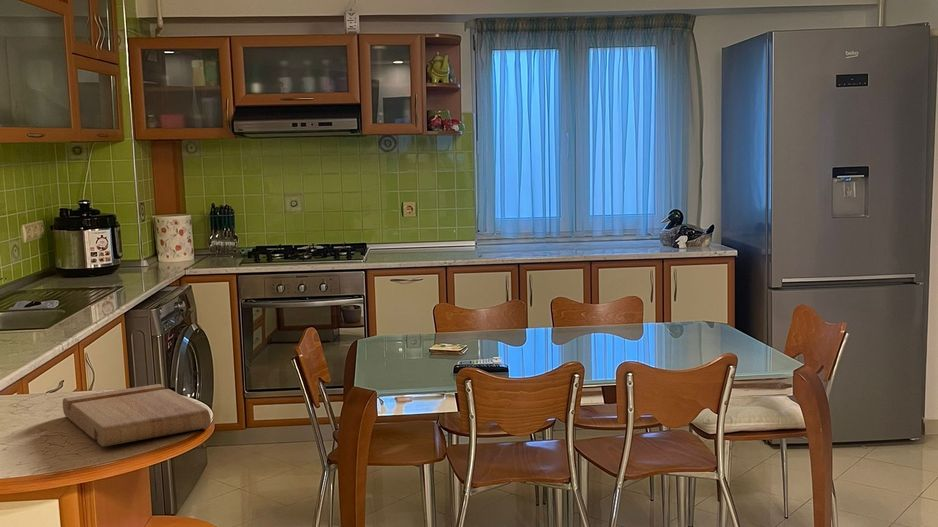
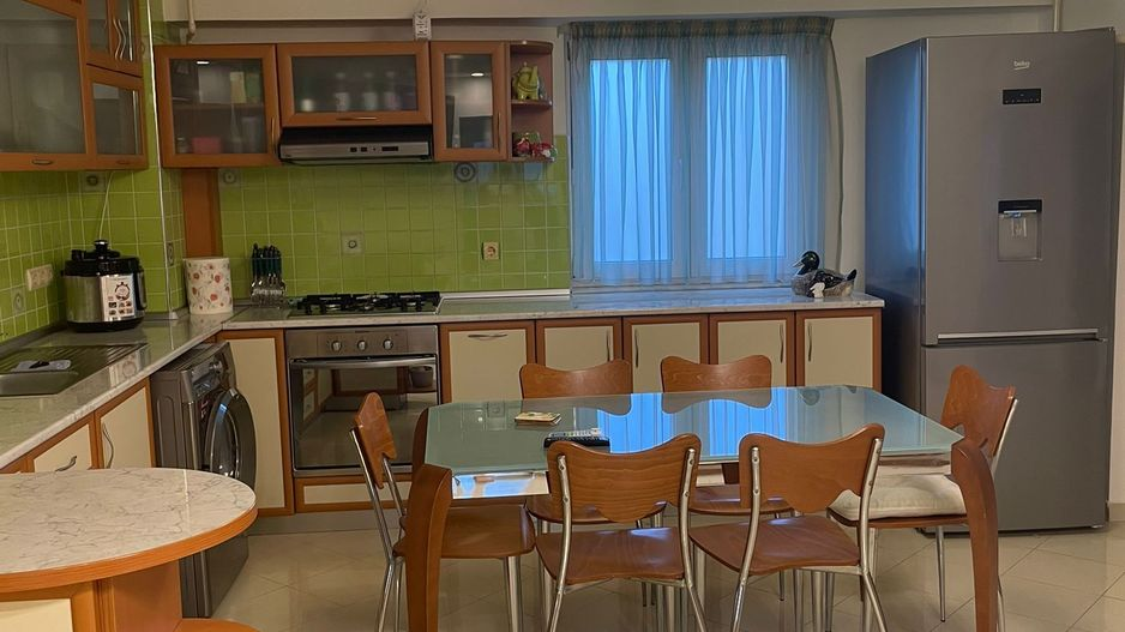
- cutting board (133, 412)
